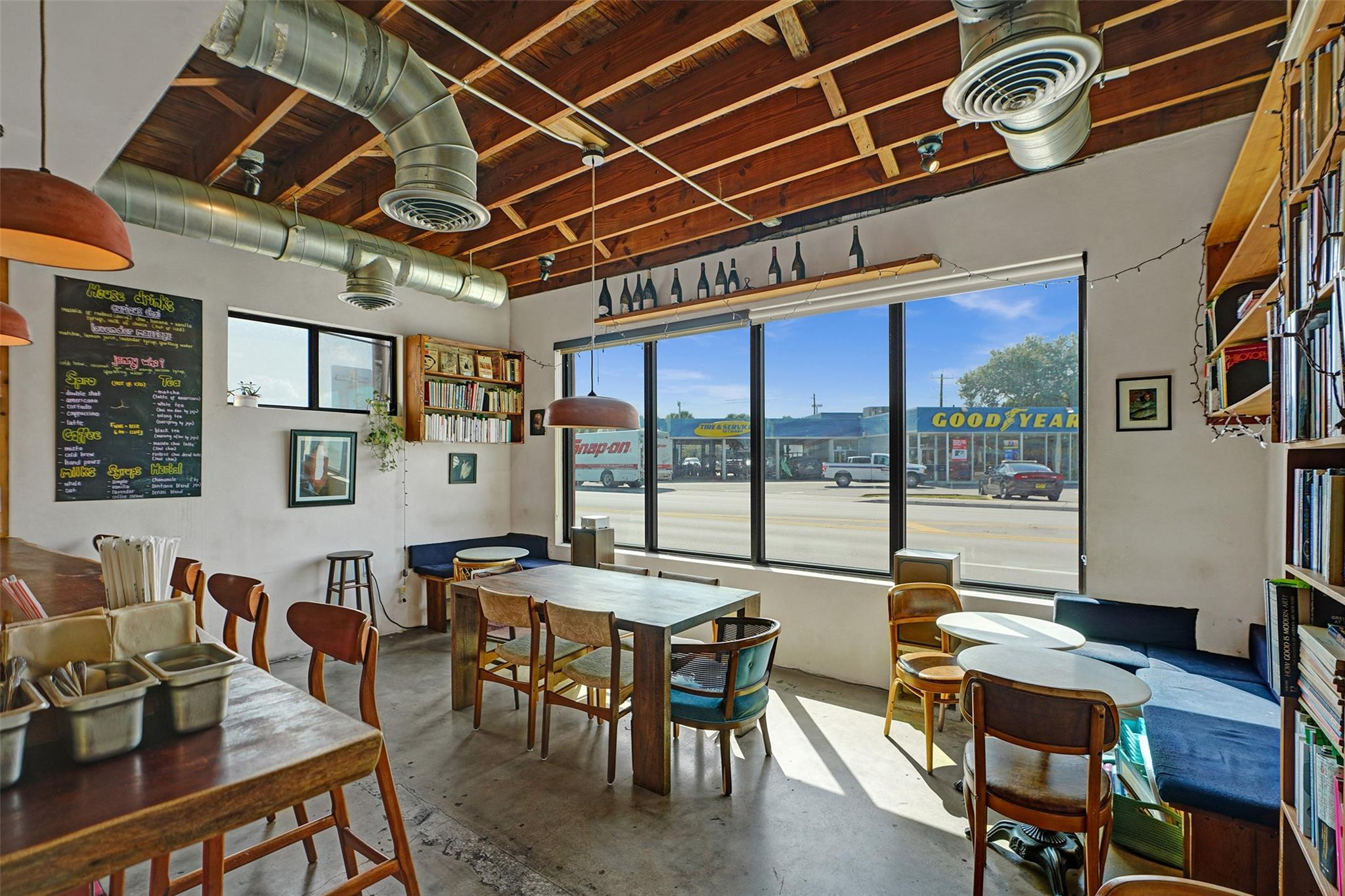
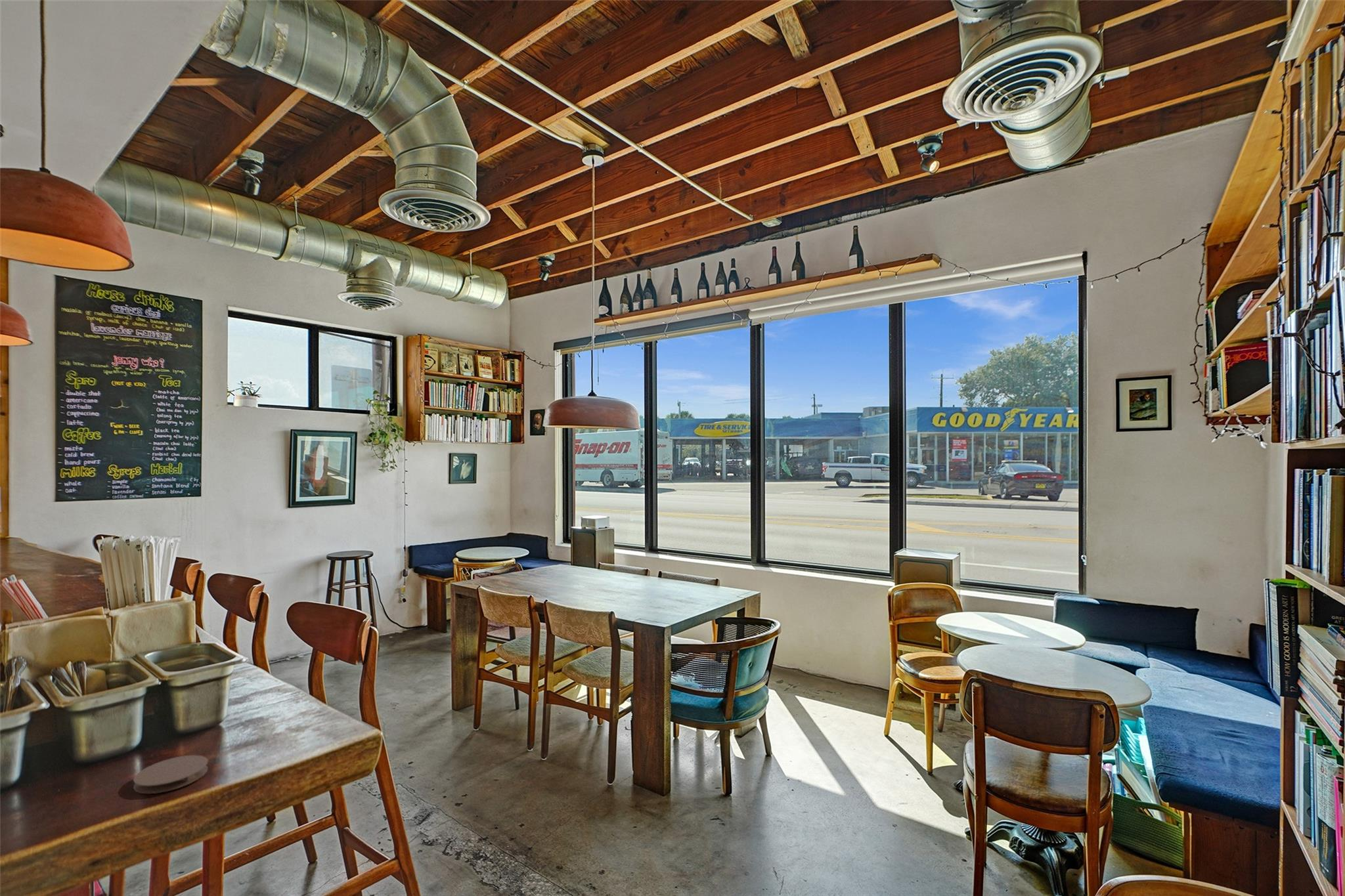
+ coaster (171, 773)
